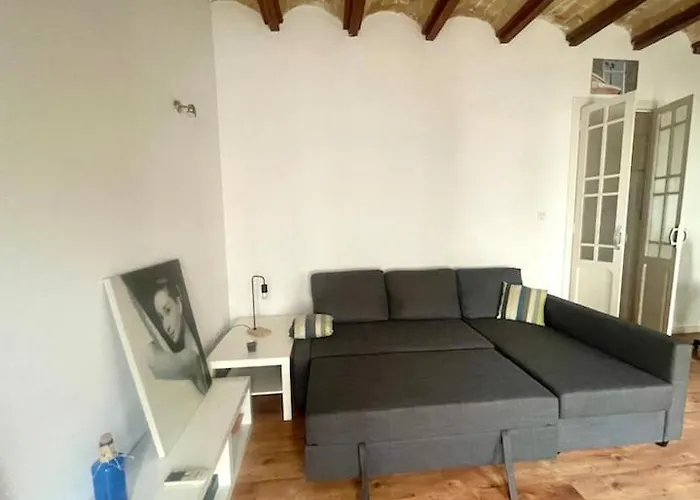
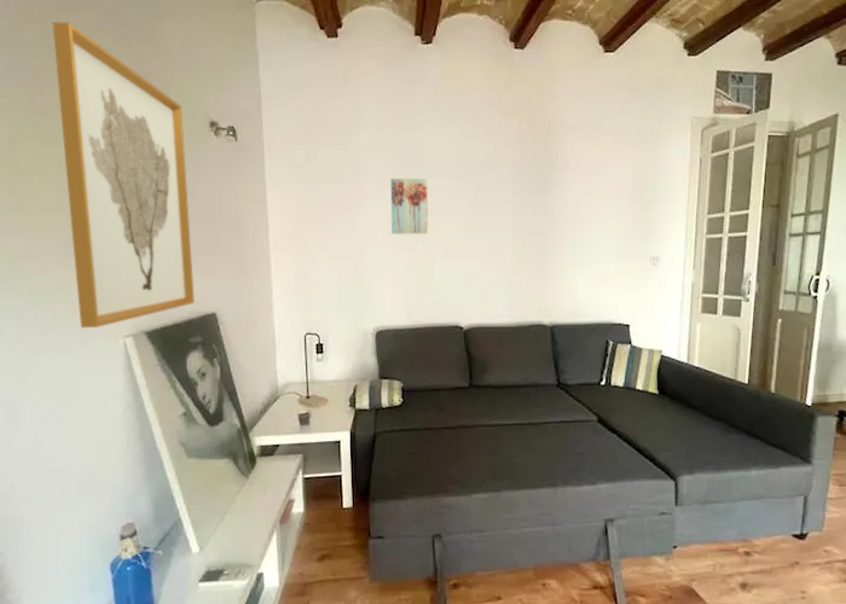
+ wall art (140, 196)
+ wall art (408, 205)
